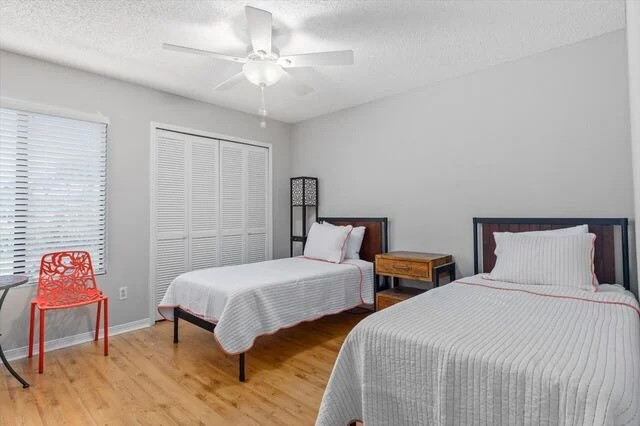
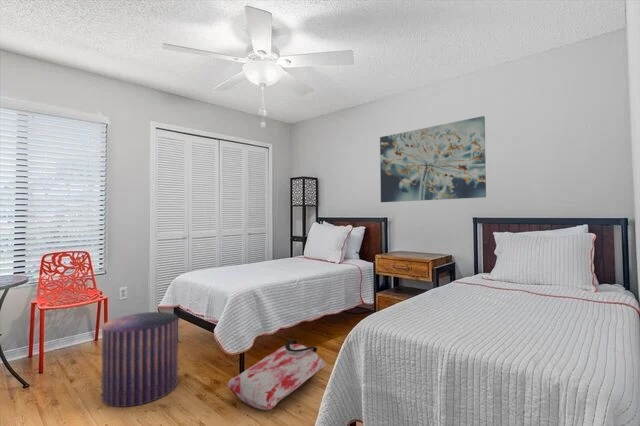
+ wall art (427, 164)
+ bag (278, 371)
+ stool (141, 354)
